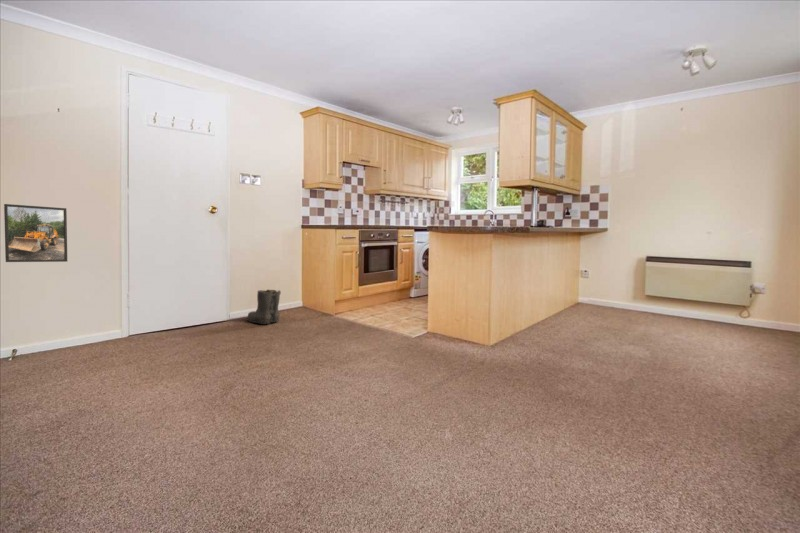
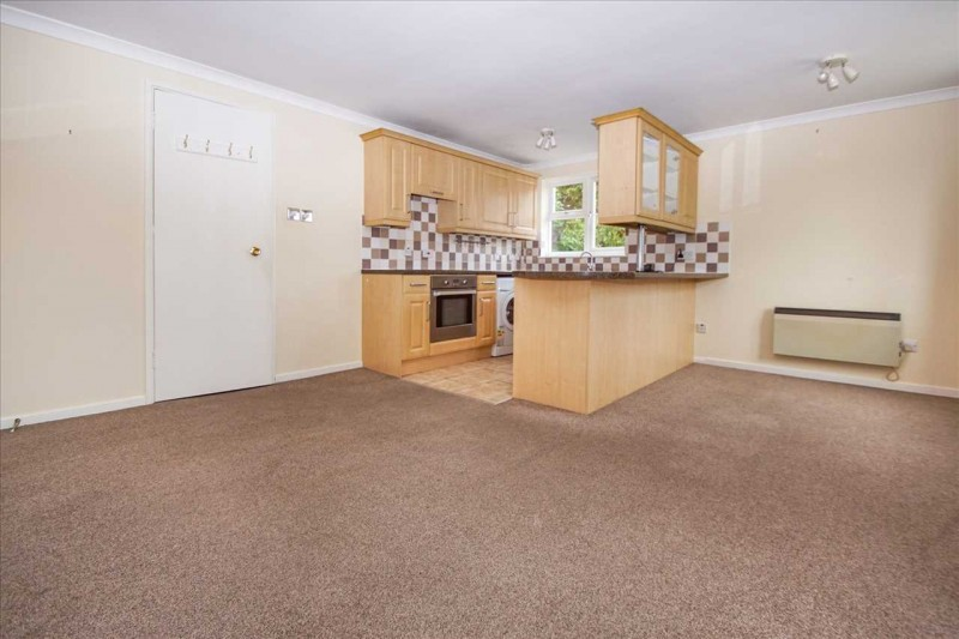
- boots (264, 305)
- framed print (37, 234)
